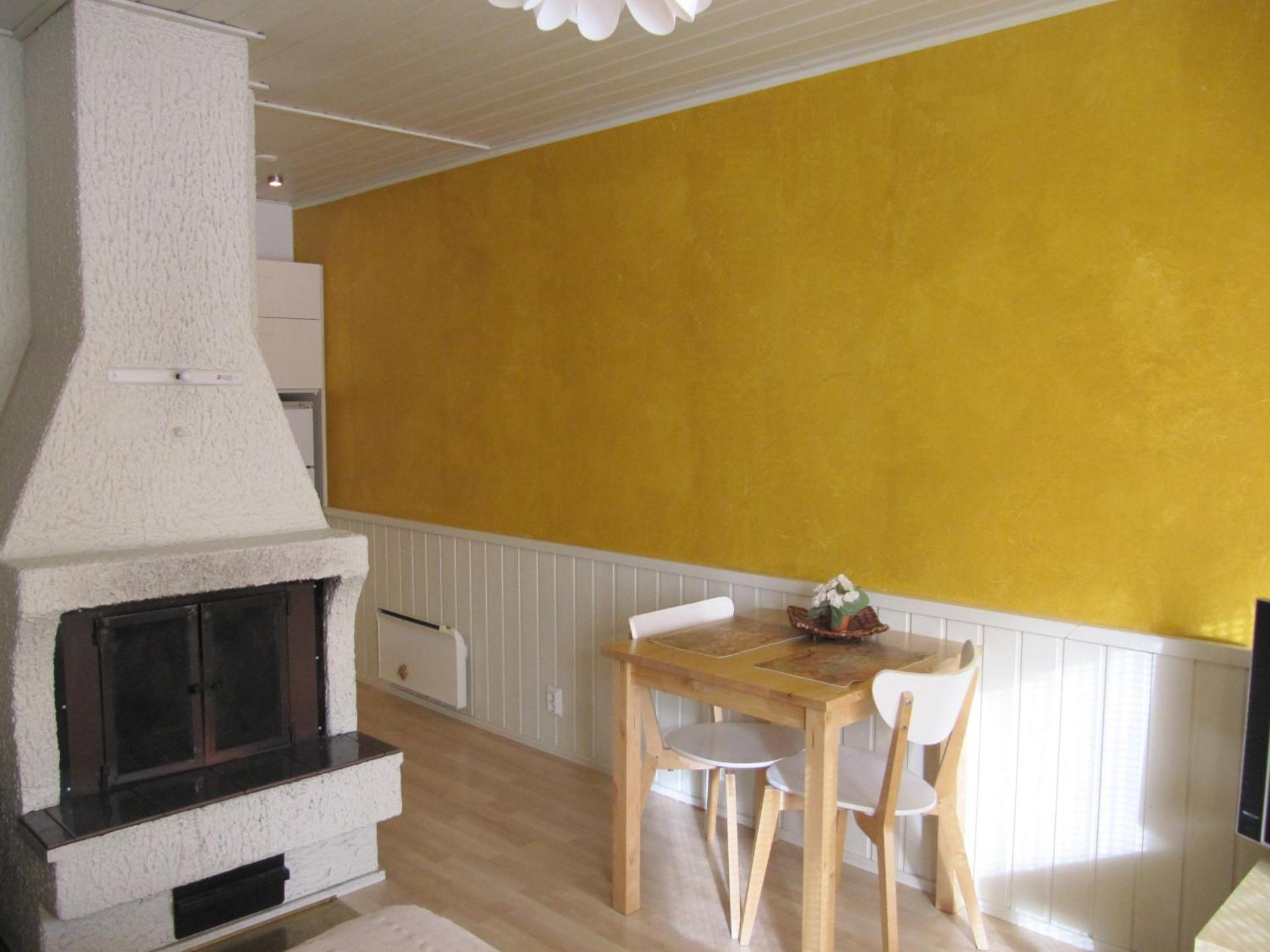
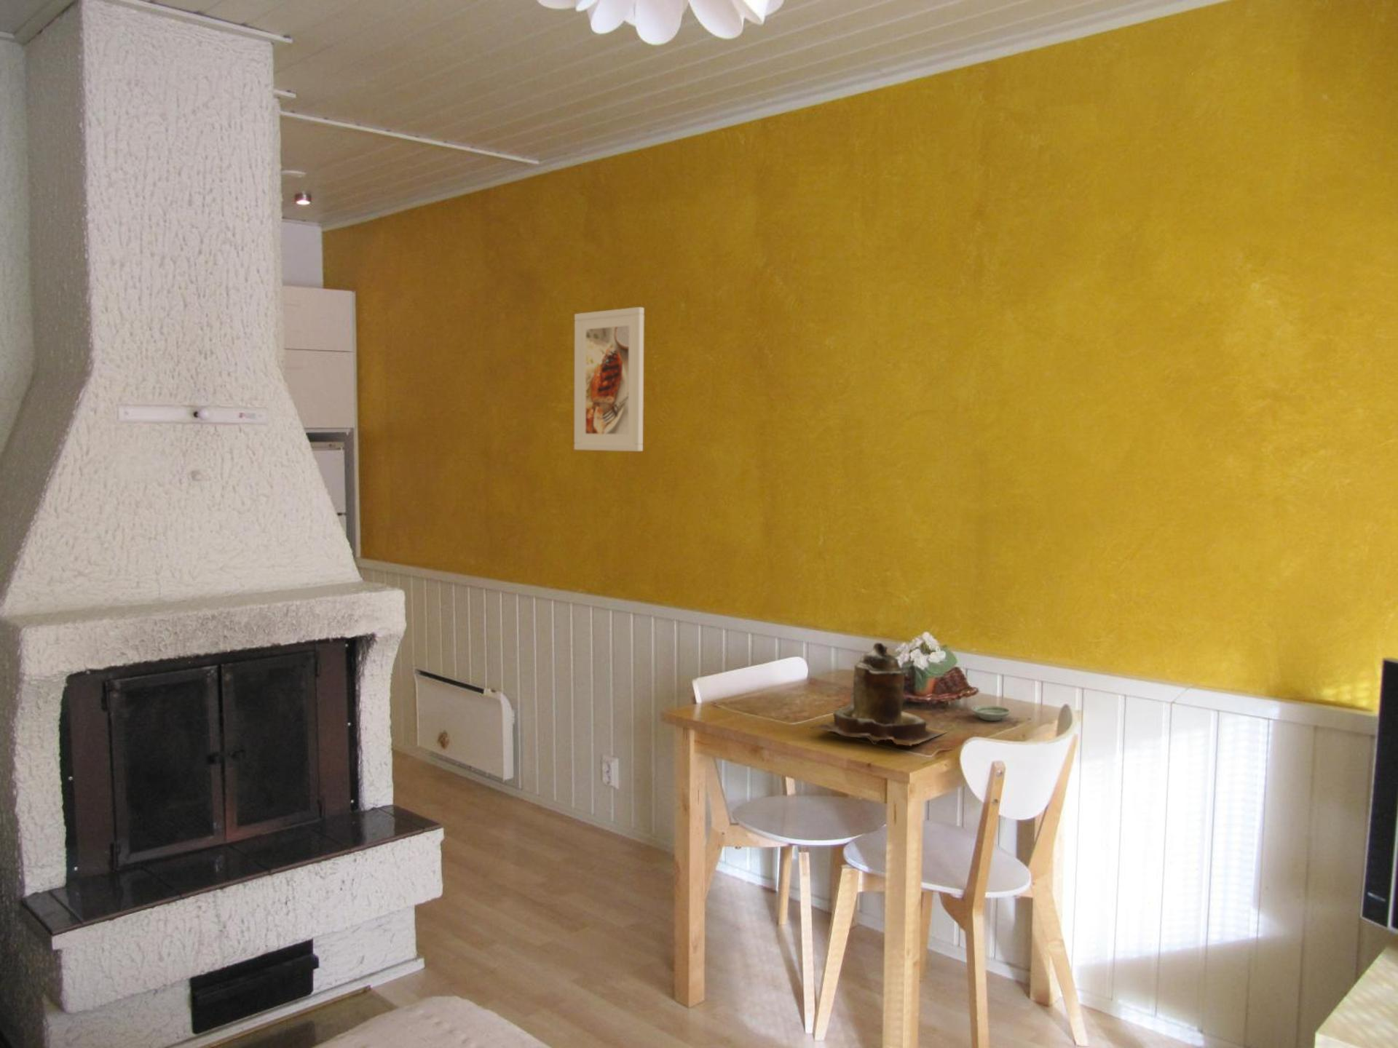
+ saucer (991, 713)
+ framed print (608, 381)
+ teapot (881, 689)
